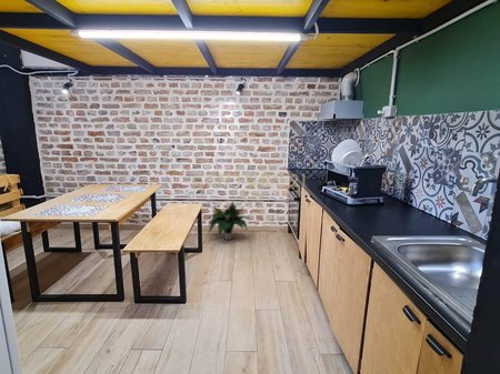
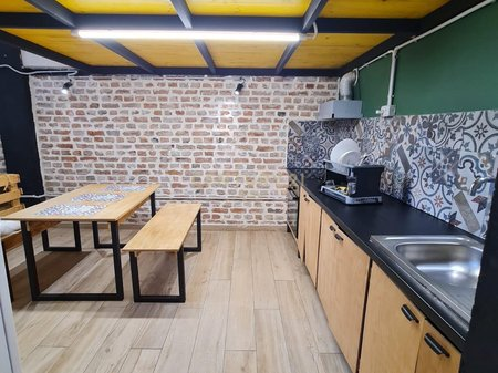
- potted plant (229, 220)
